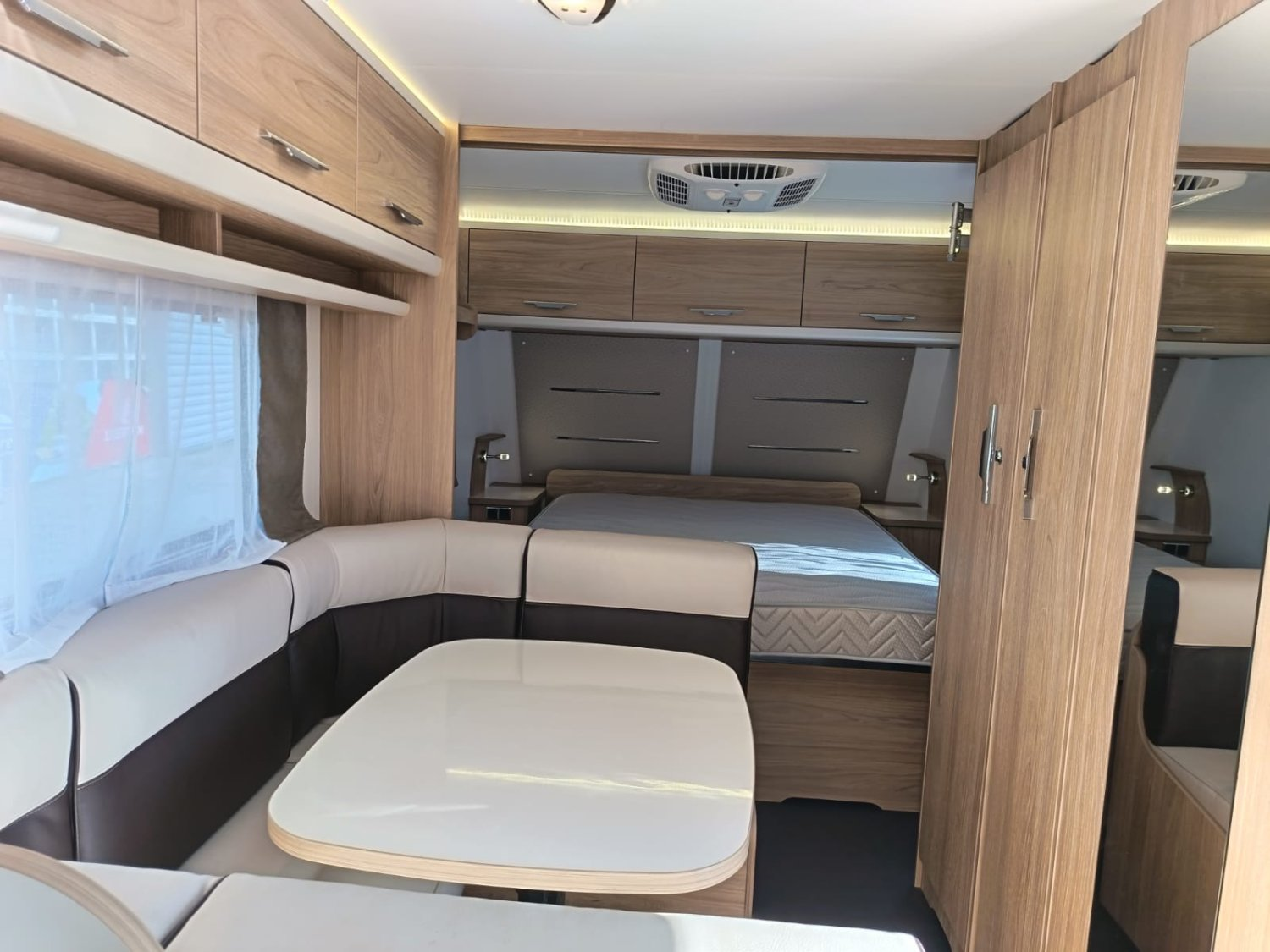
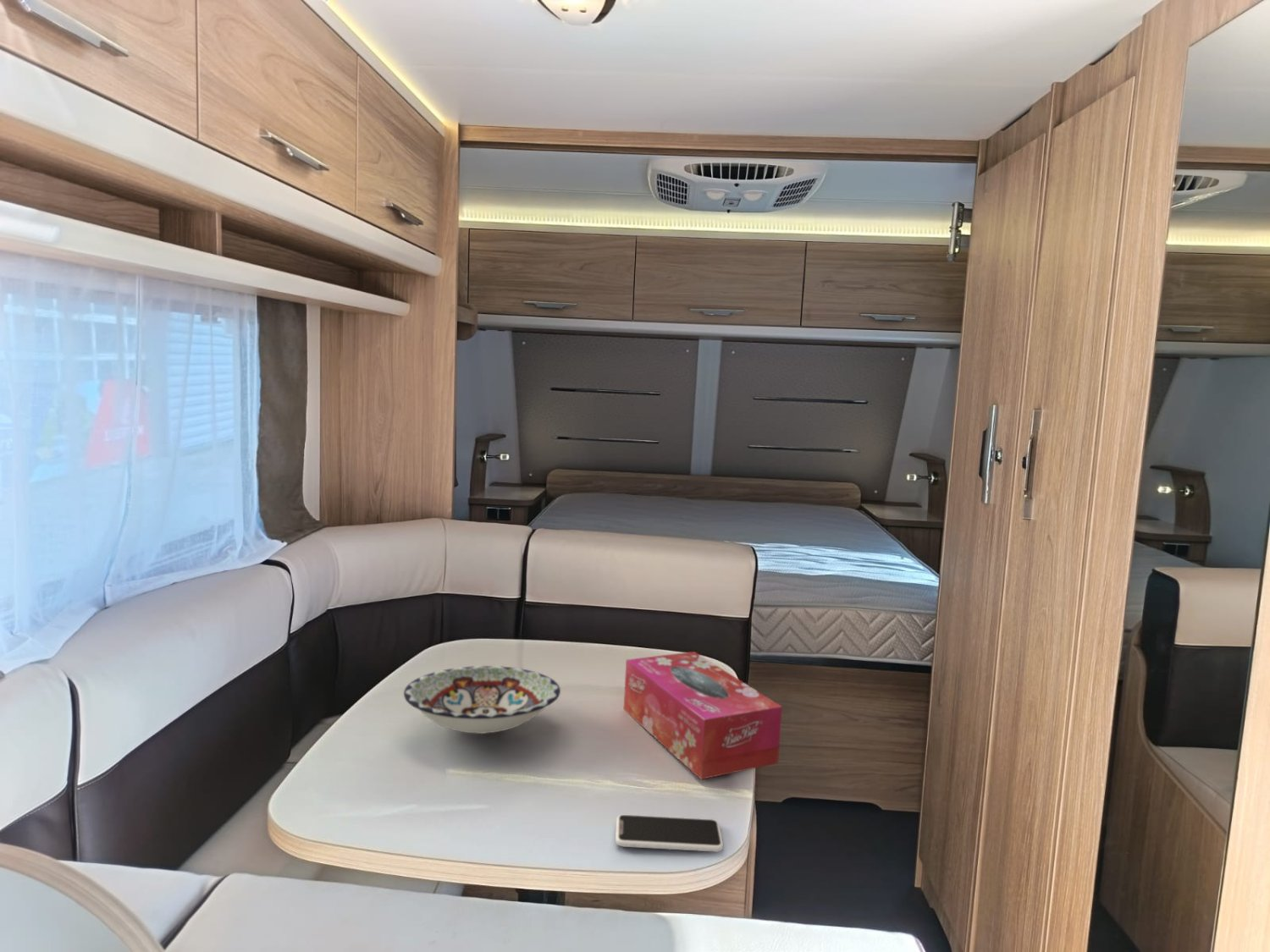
+ tissue box (697, 707)
+ smartphone (668, 832)
+ bowl (483, 709)
